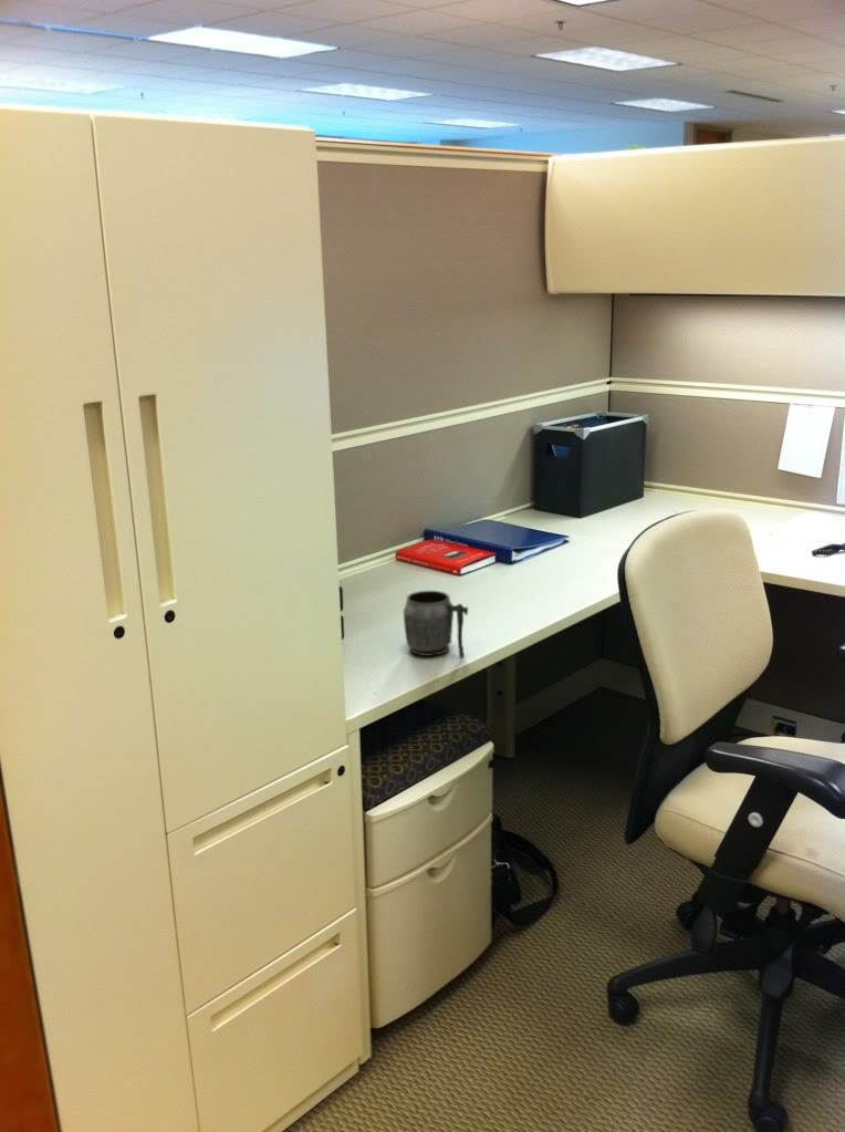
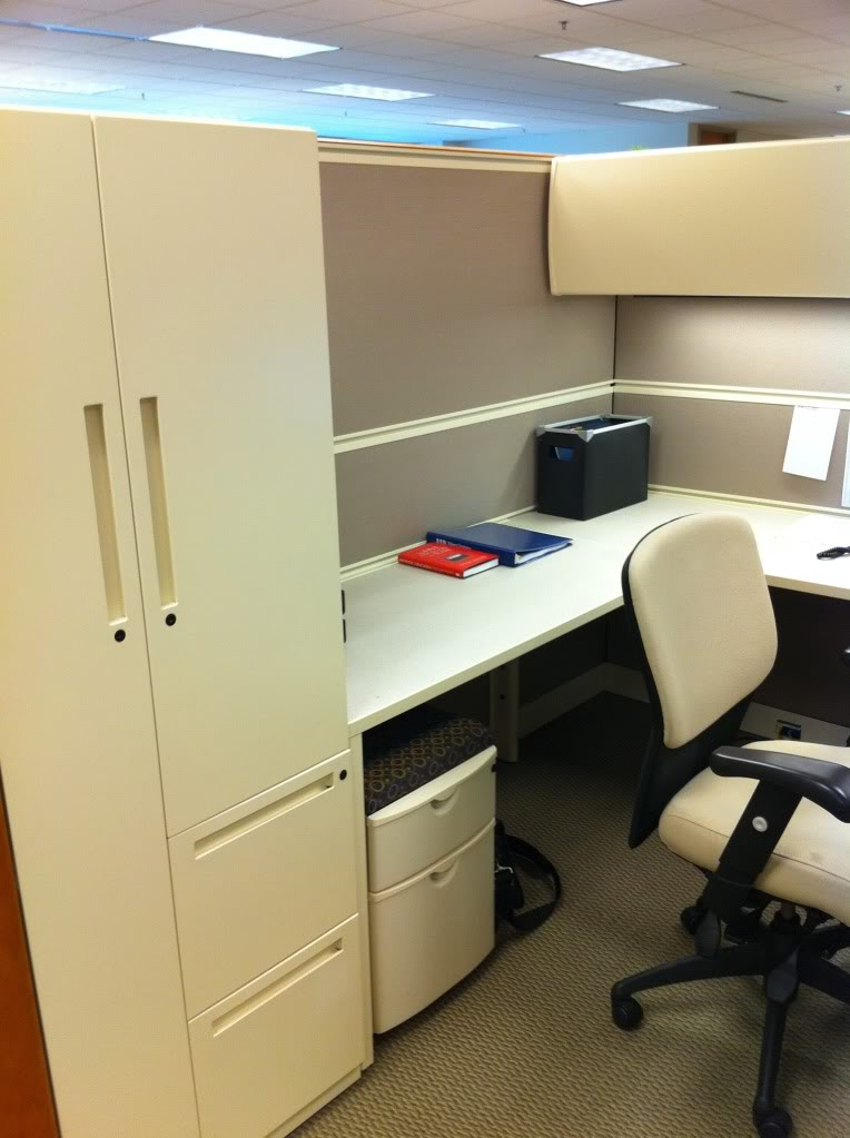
- mug (438, 624)
